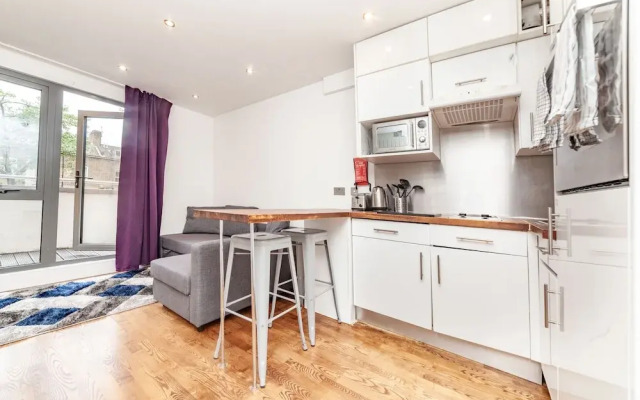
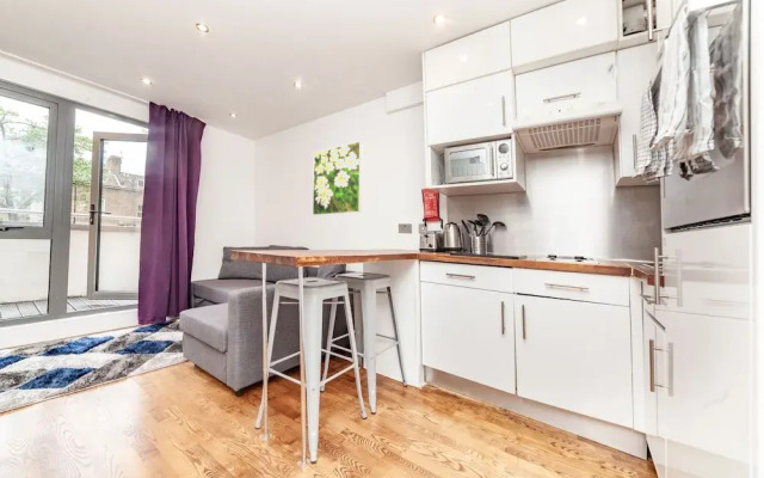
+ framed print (335, 180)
